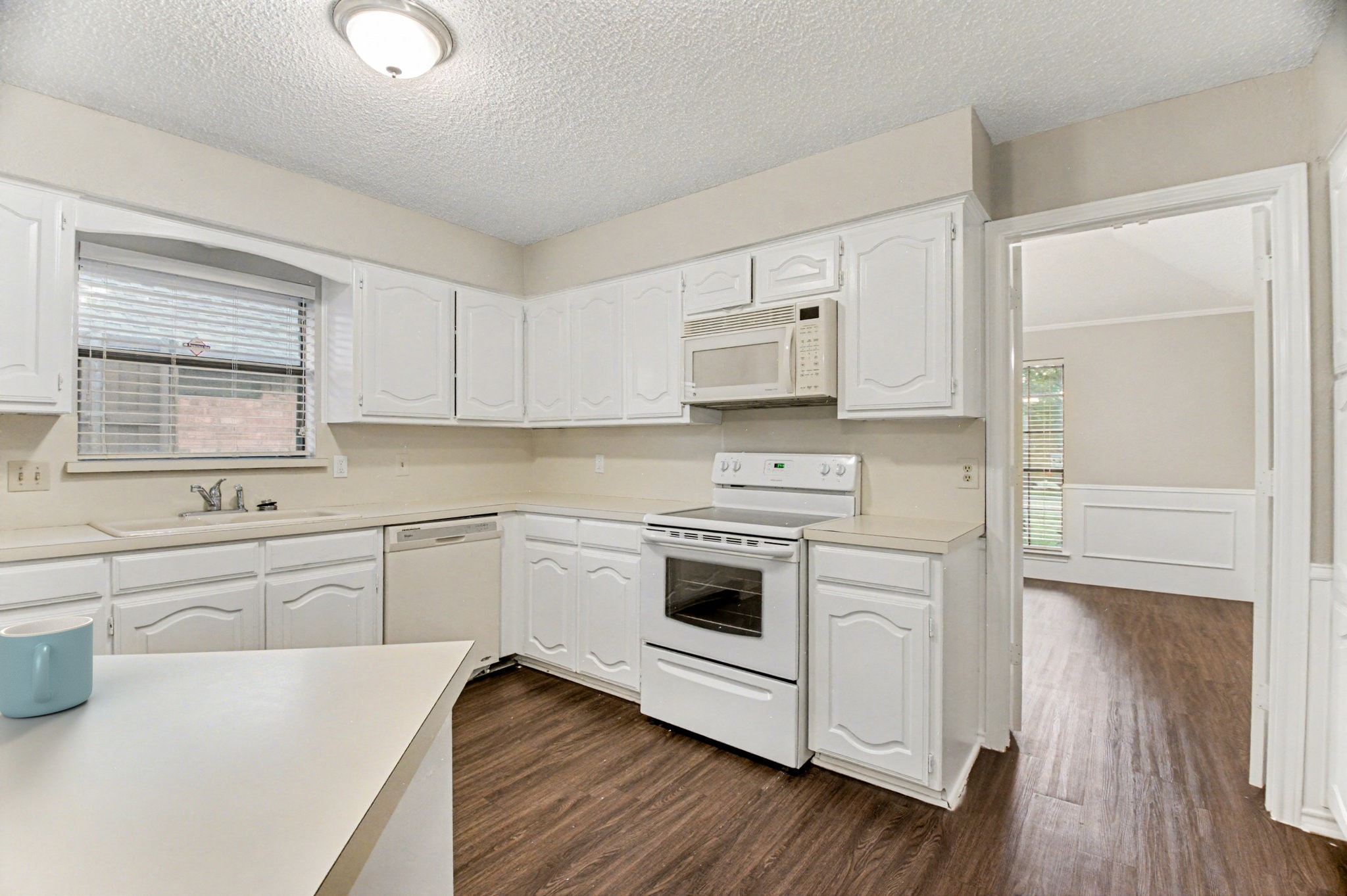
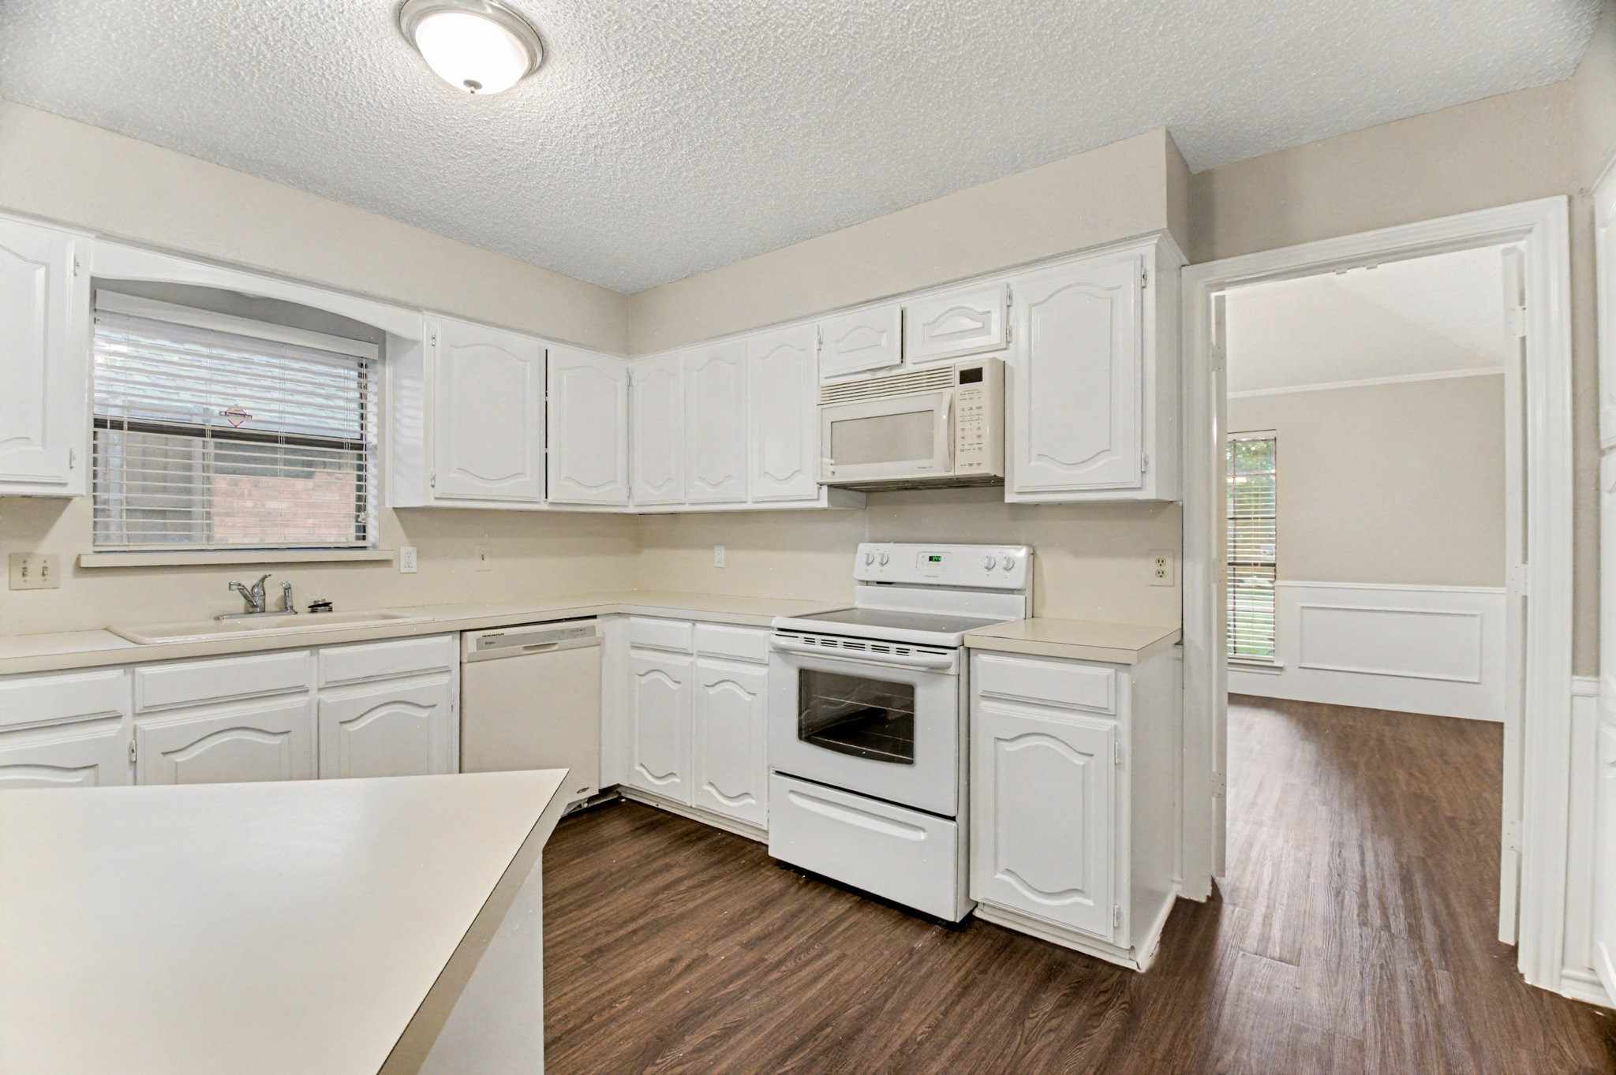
- mug (45, 668)
